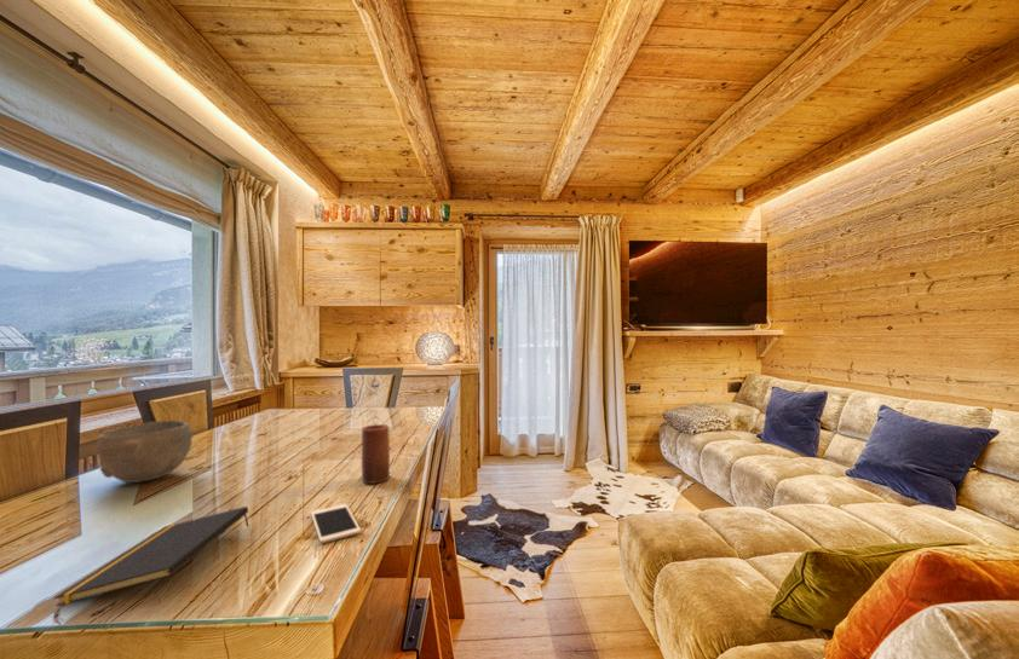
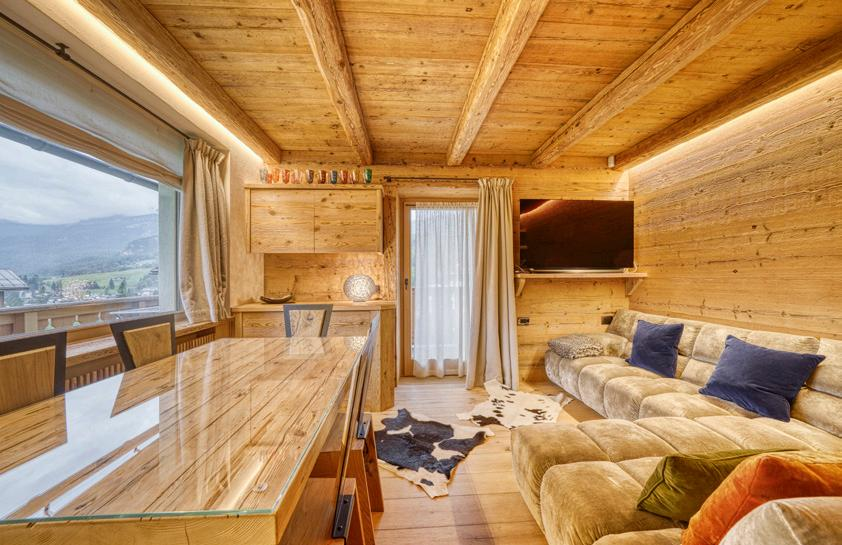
- cell phone (334, 521)
- notepad (167, 548)
- candle (375, 452)
- bowl (146, 452)
